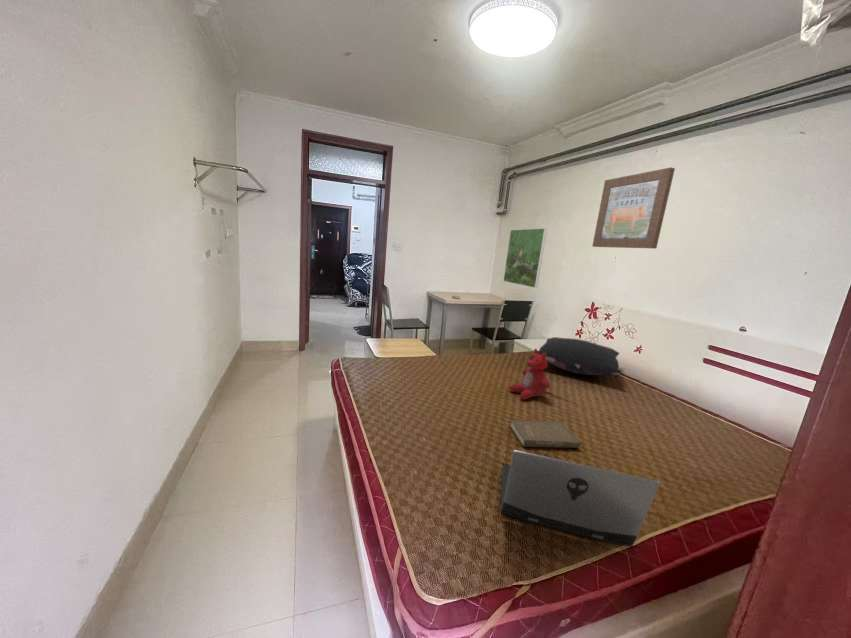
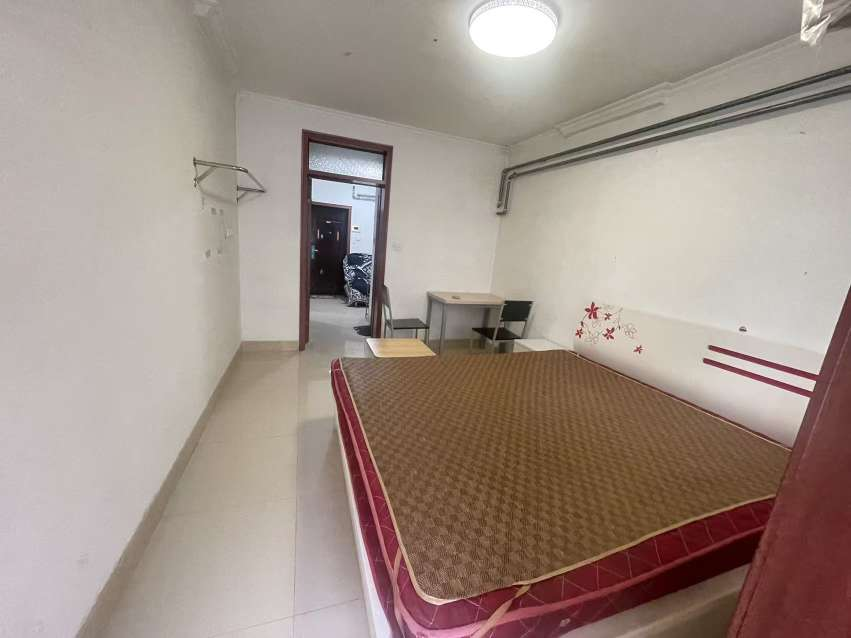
- wall art (628, 211)
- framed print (523, 257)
- laptop (566, 474)
- stuffed bear (530, 373)
- pillow (579, 354)
- book (543, 433)
